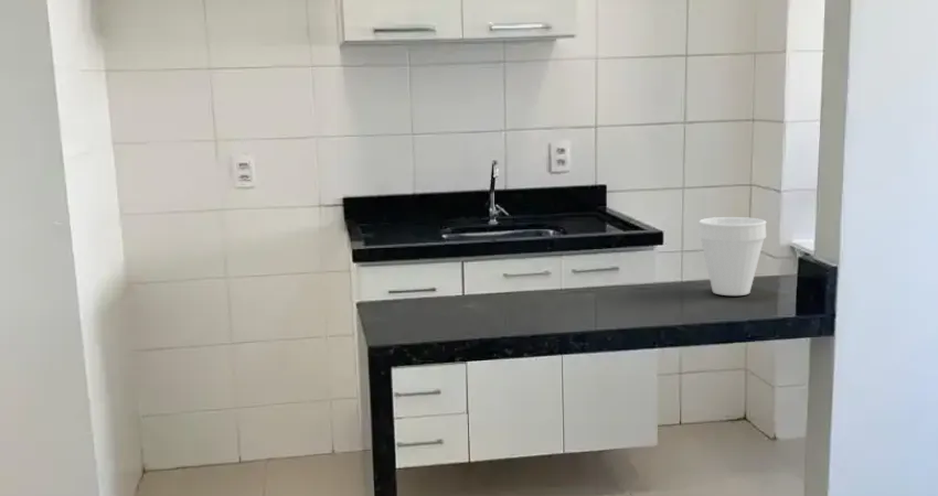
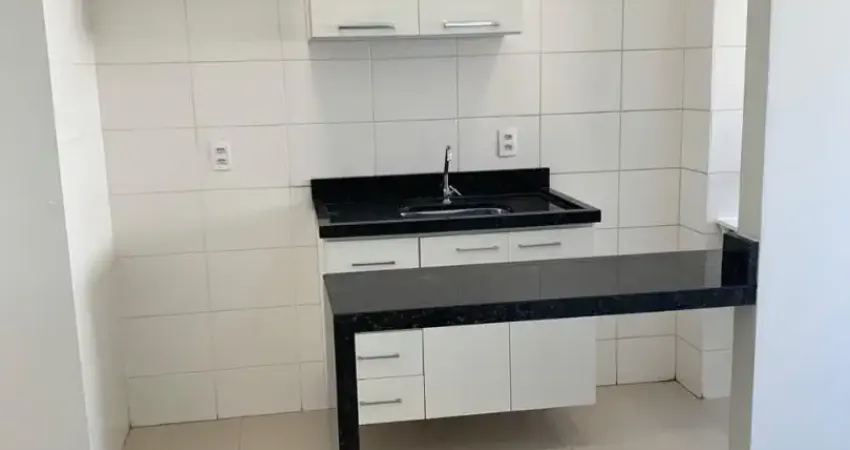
- cup (732, 256)
